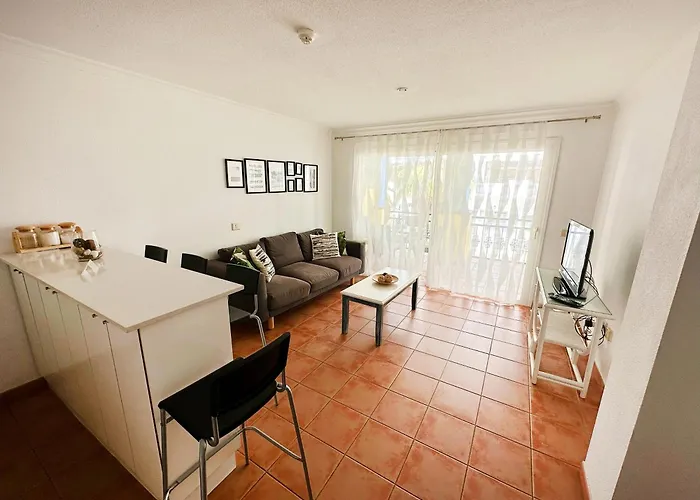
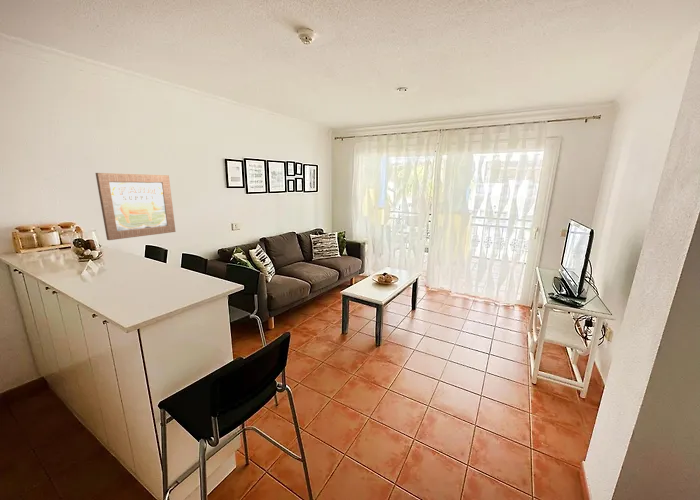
+ wall art (139, 205)
